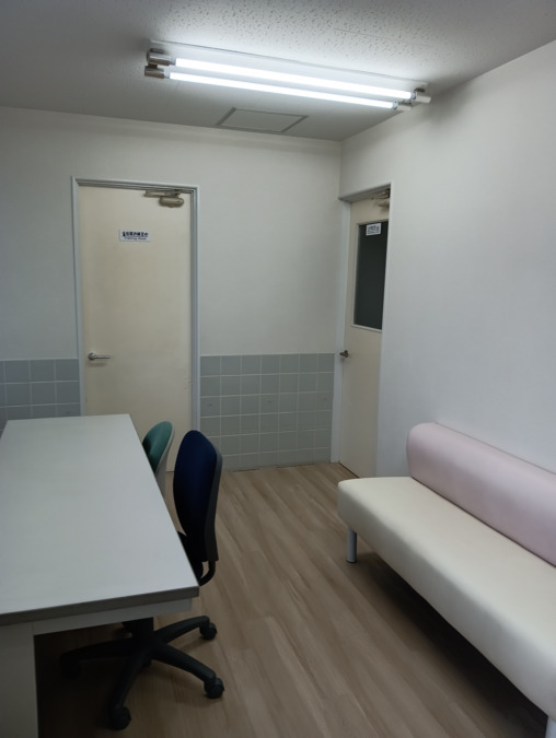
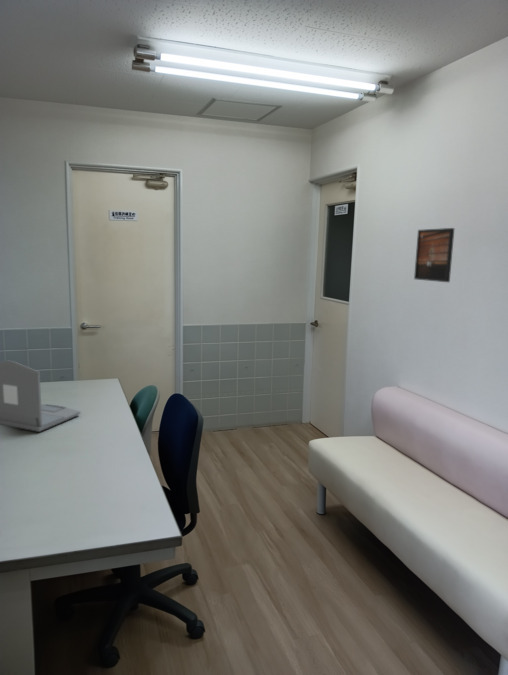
+ laptop (35, 387)
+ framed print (433, 255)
